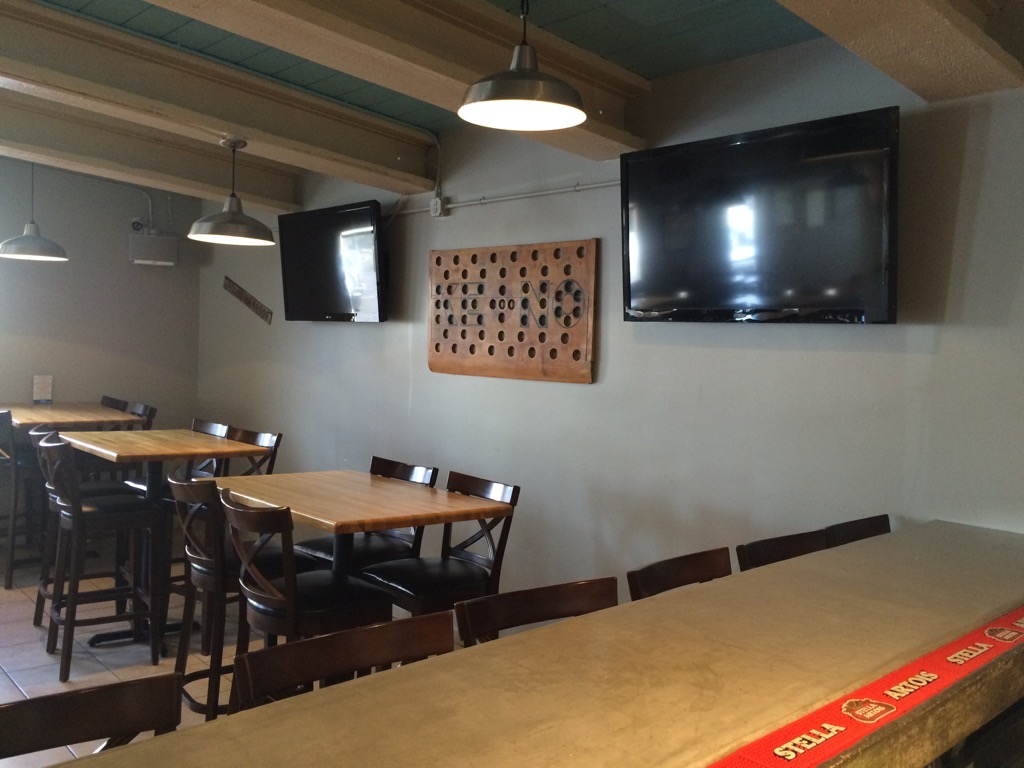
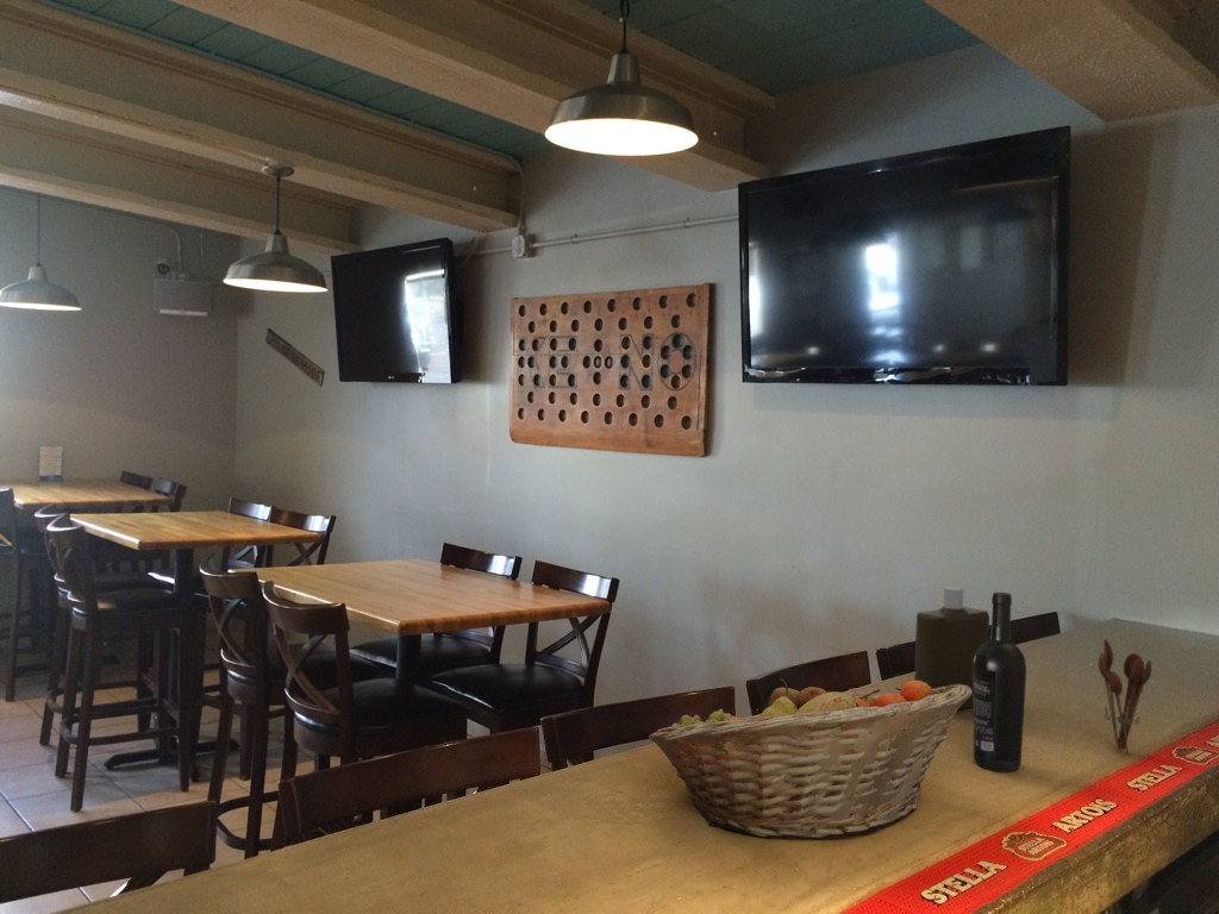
+ wine bottle (999, 678)
+ fruit basket (811, 739)
+ bottle (951, 646)
+ utensil holder (1119, 696)
